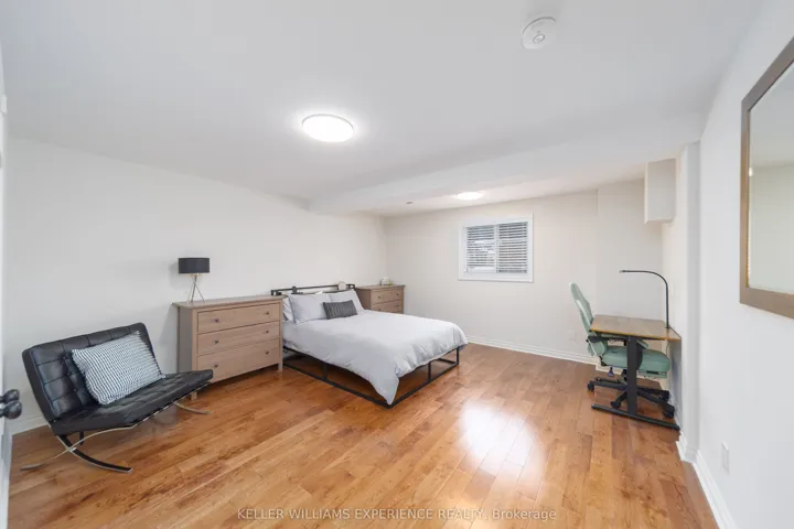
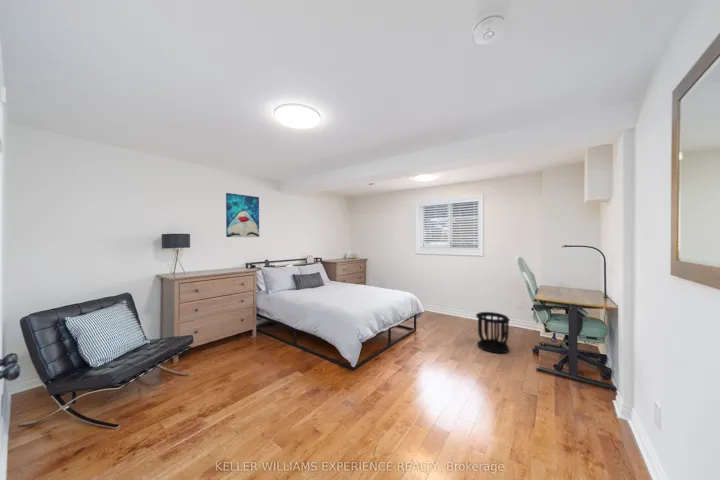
+ wall art (243, 216)
+ wastebasket (492, 331)
